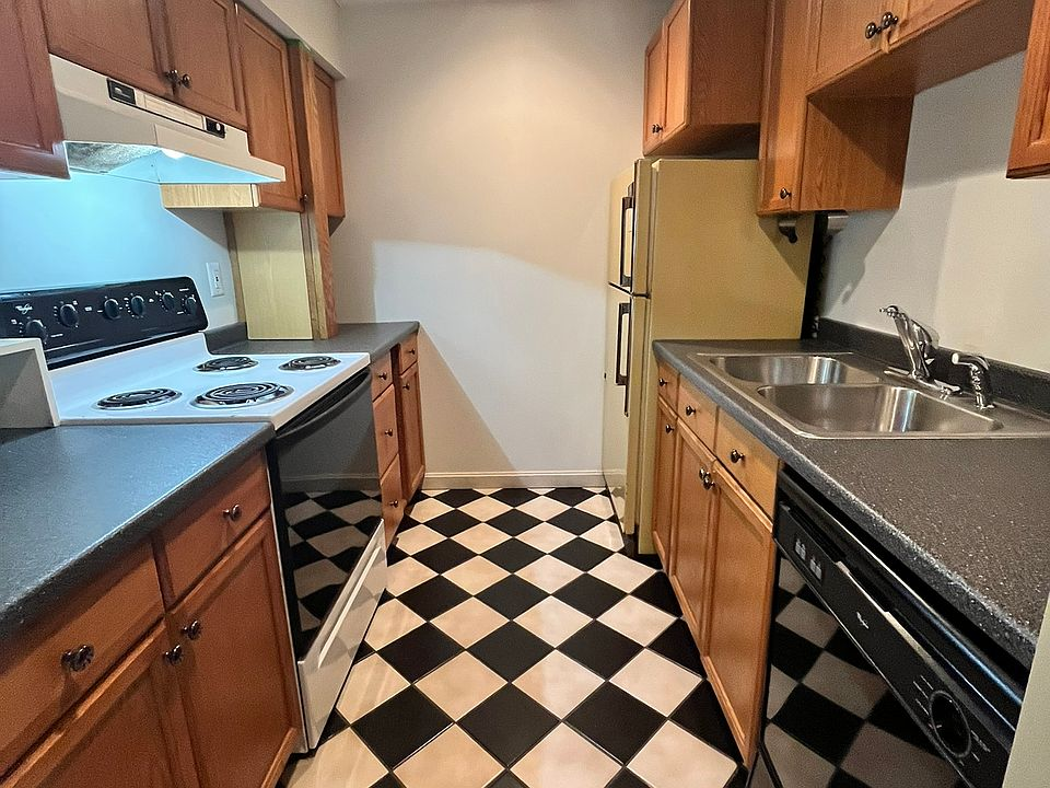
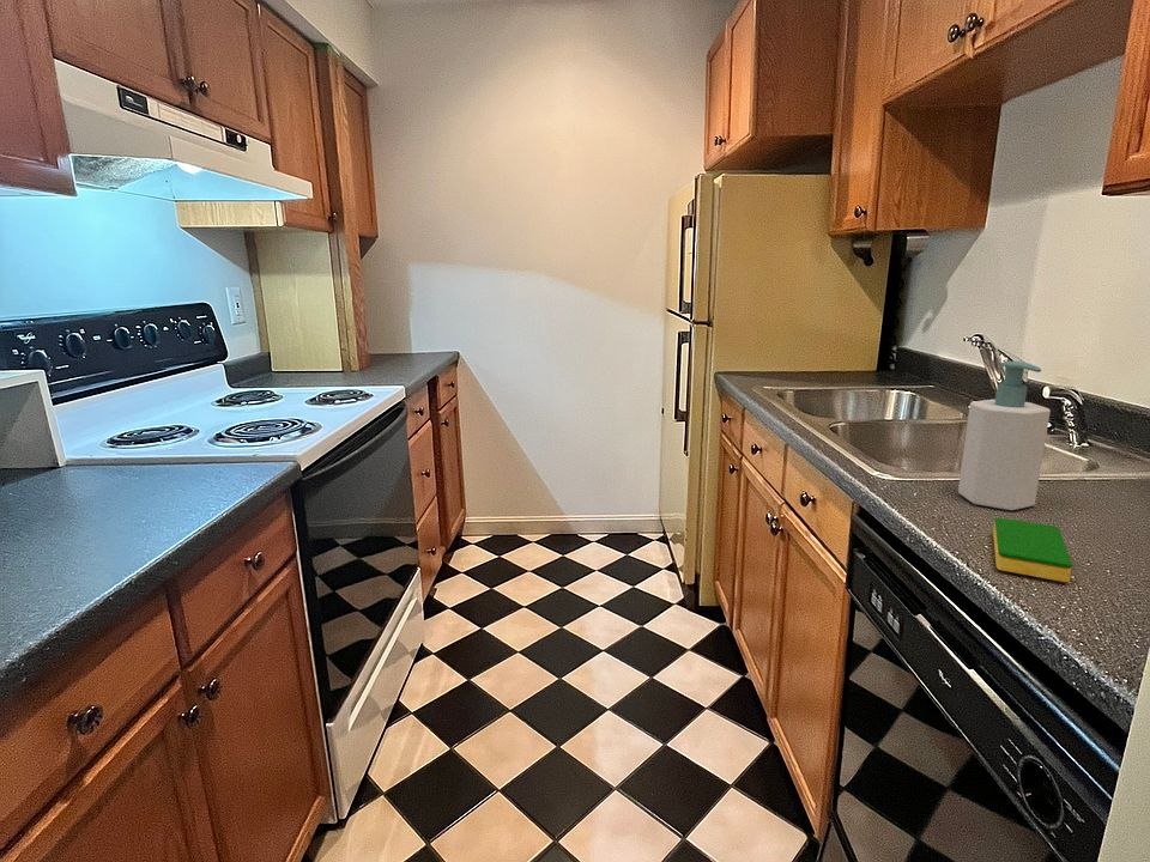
+ soap bottle (1005, 432)
+ dish sponge (1028, 547)
